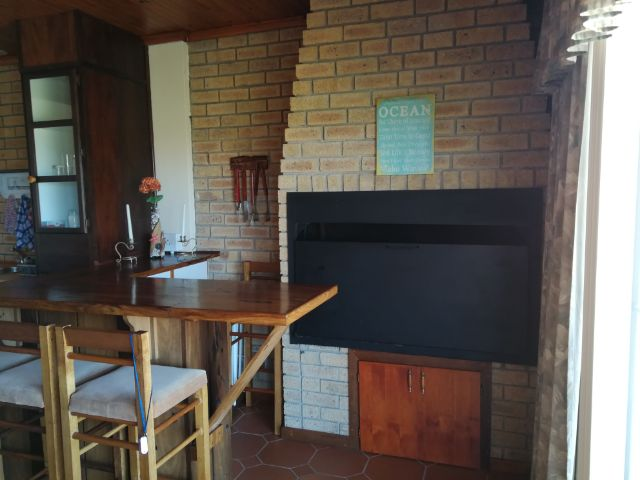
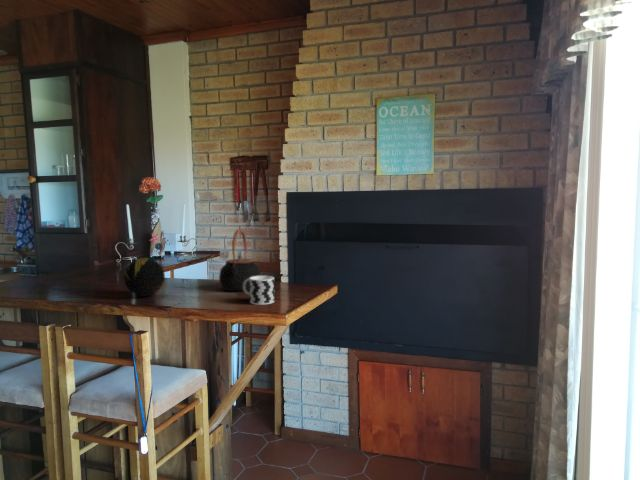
+ cup (258, 289)
+ decorative orb (144, 277)
+ teapot (238, 259)
